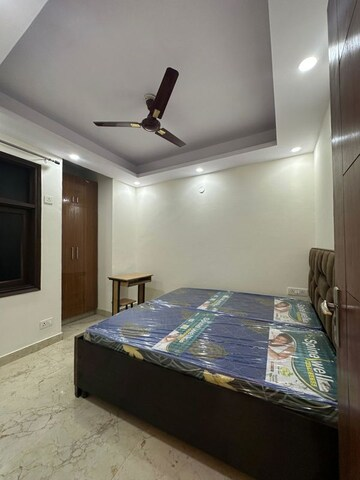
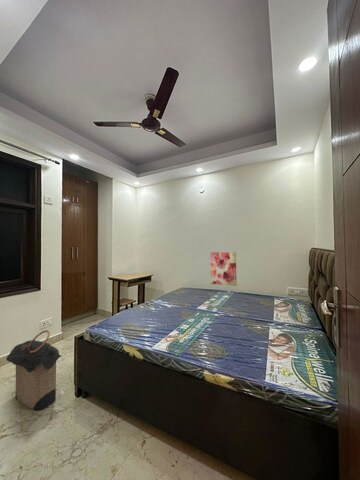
+ wall art (223, 268)
+ laundry hamper (33, 365)
